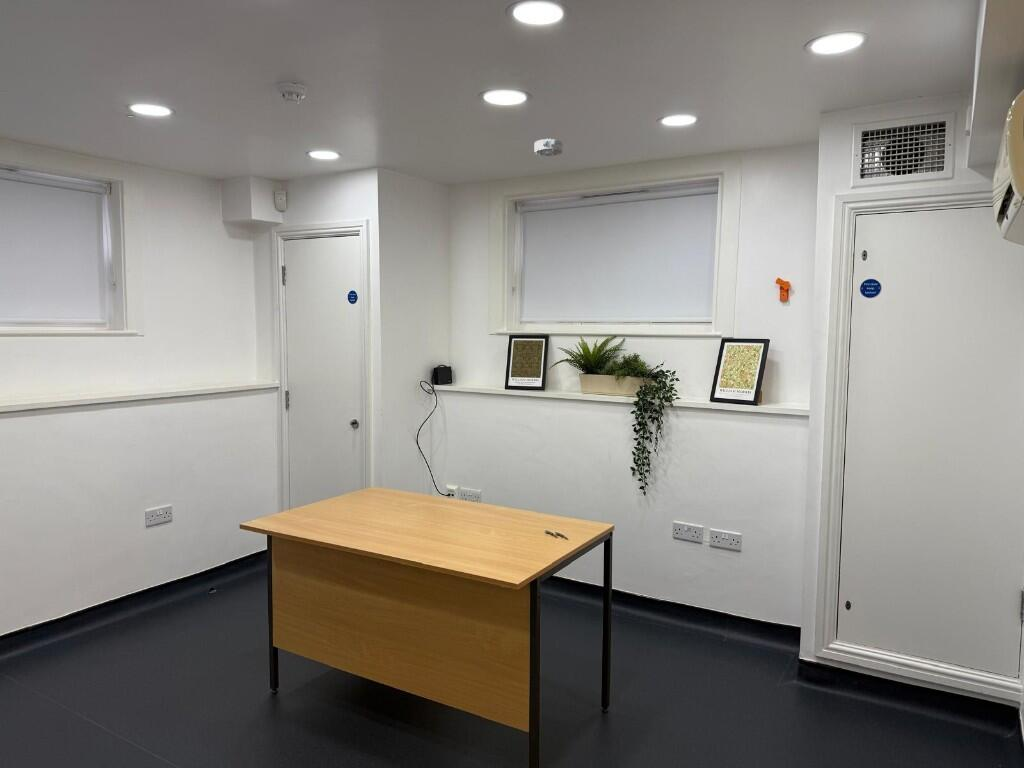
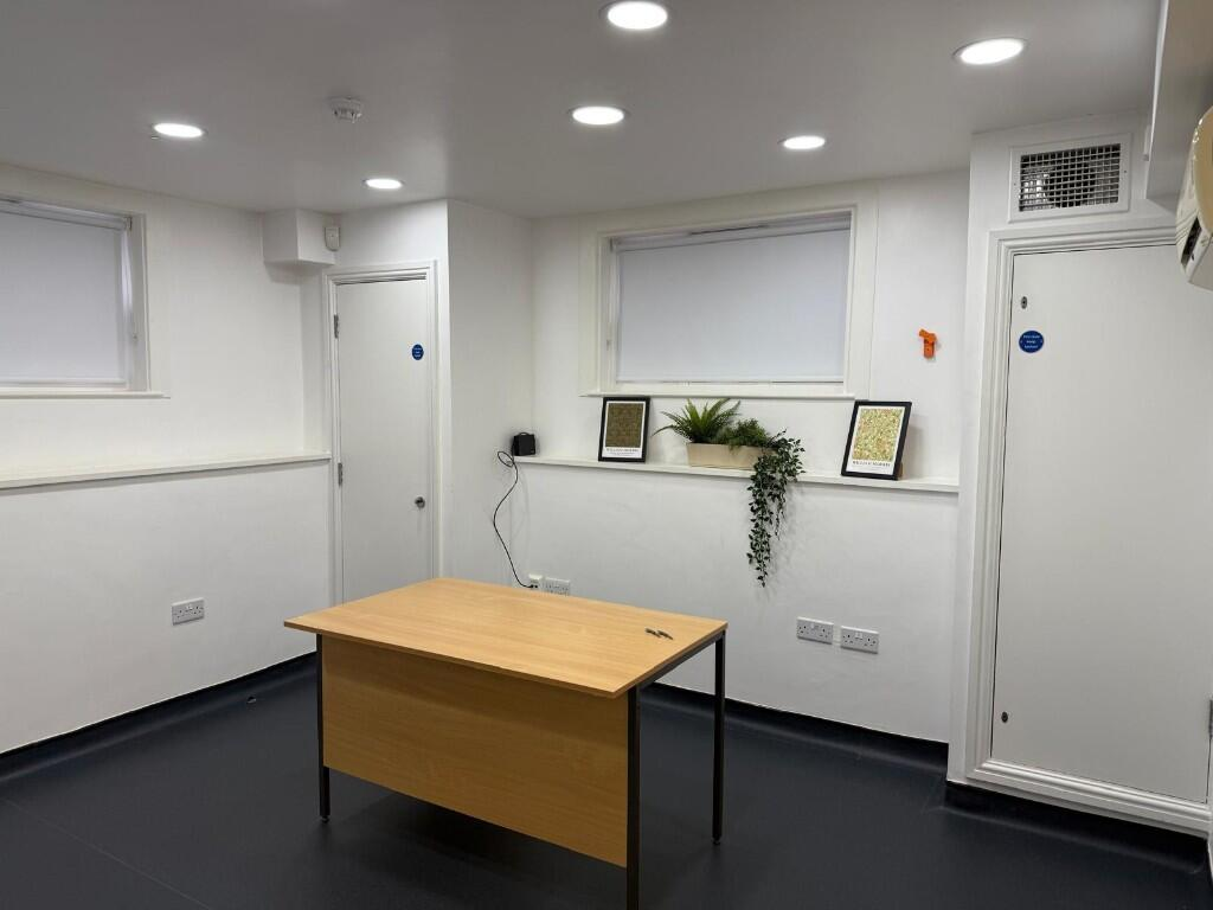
- smoke detector (548, 147)
